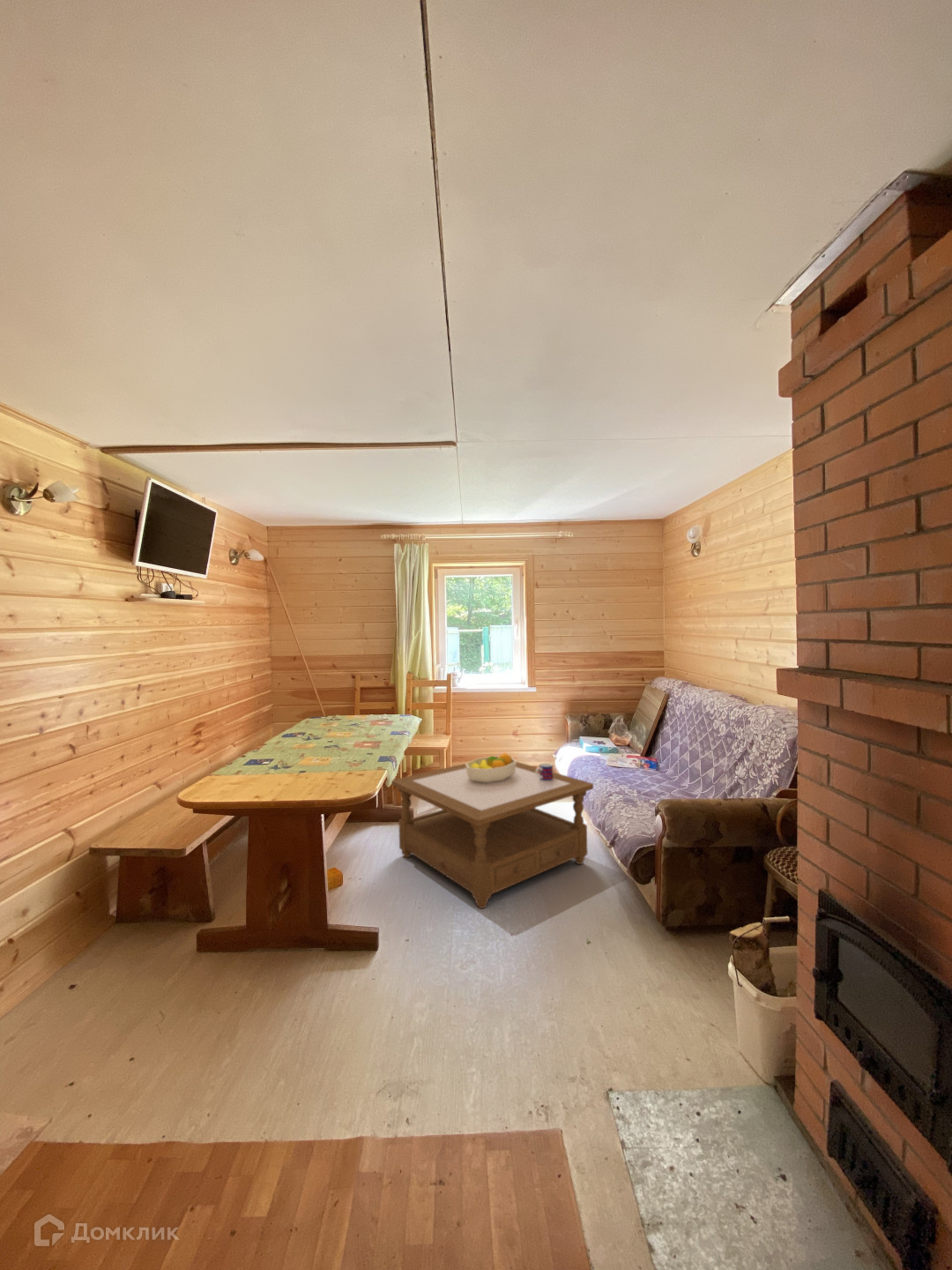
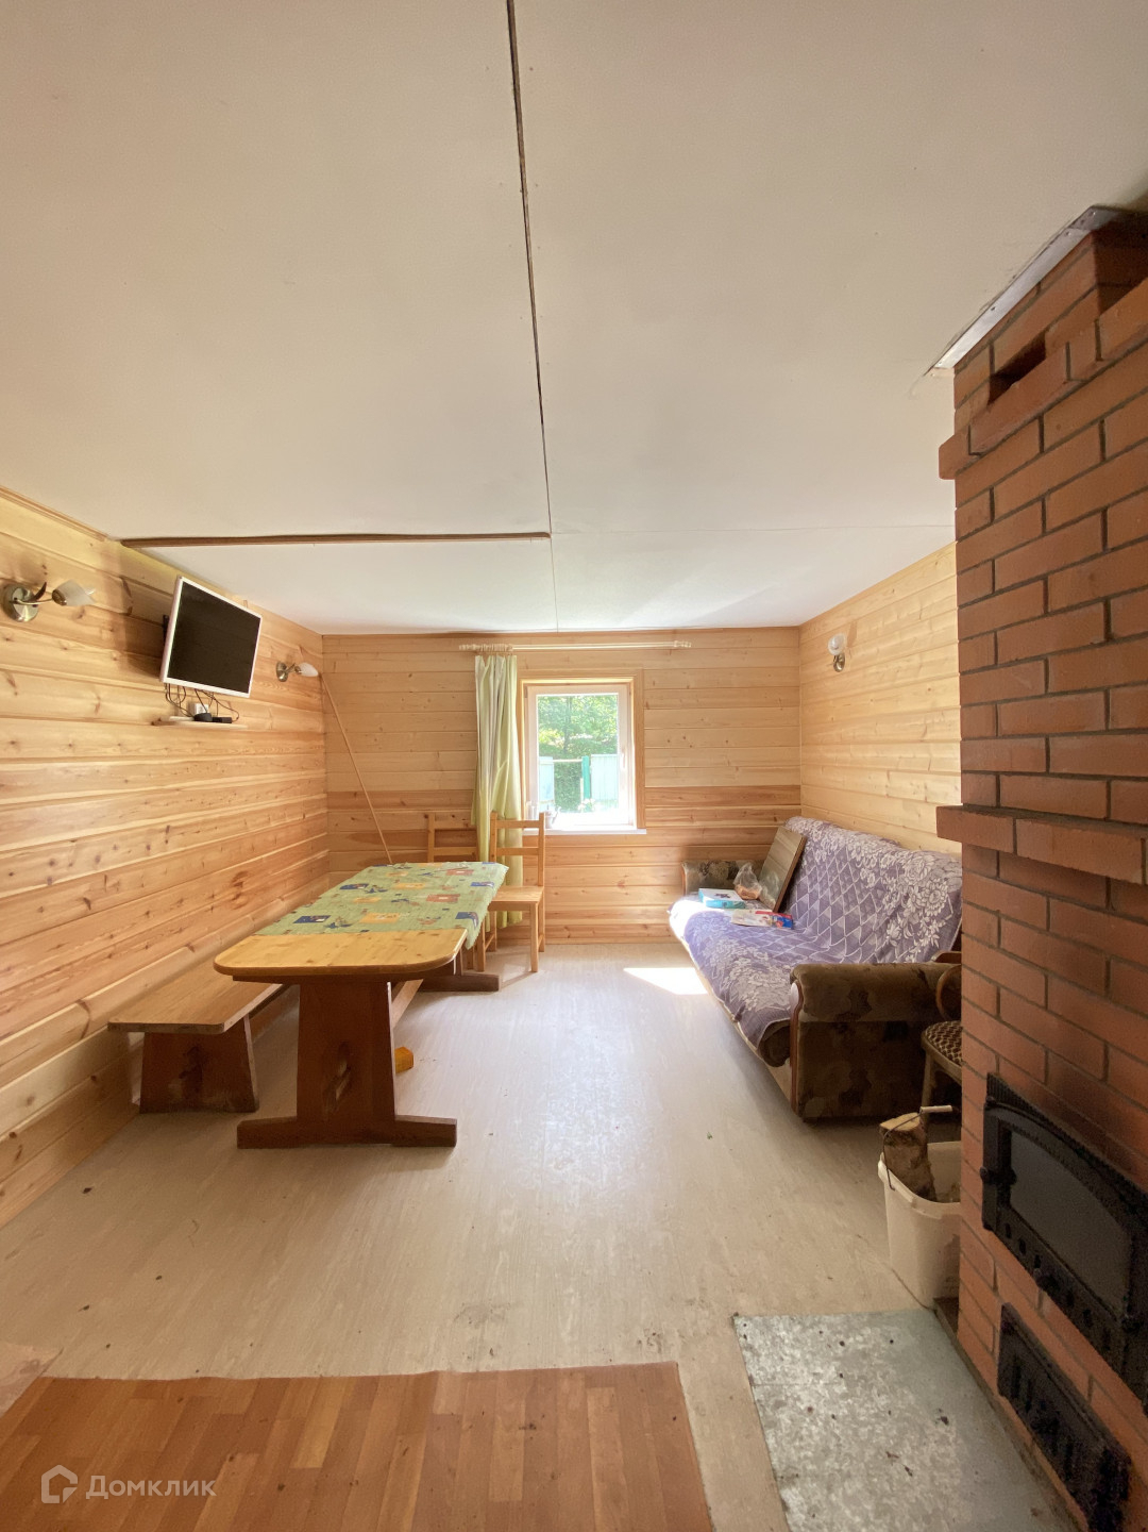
- coffee table (490, 820)
- fruit bowl (491, 766)
- mug (543, 772)
